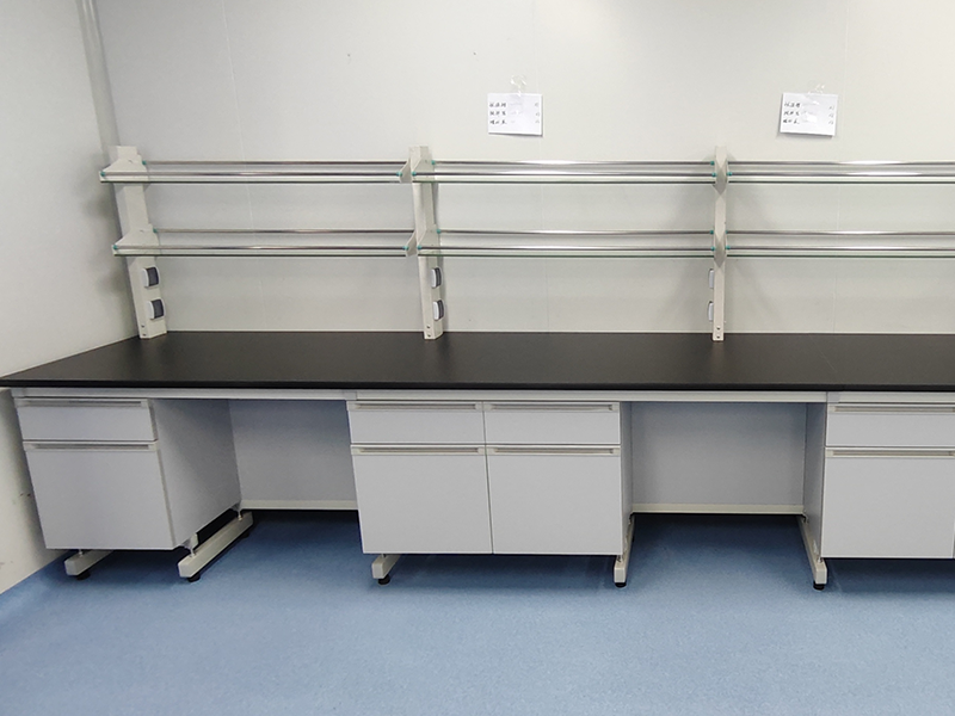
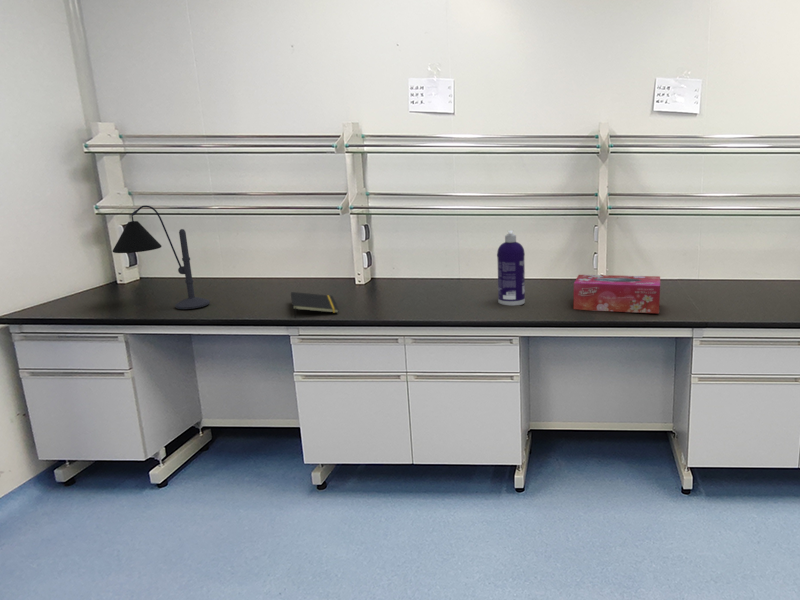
+ notepad (313, 302)
+ tissue box (616, 293)
+ desk lamp (157, 248)
+ spray bottle (510, 267)
